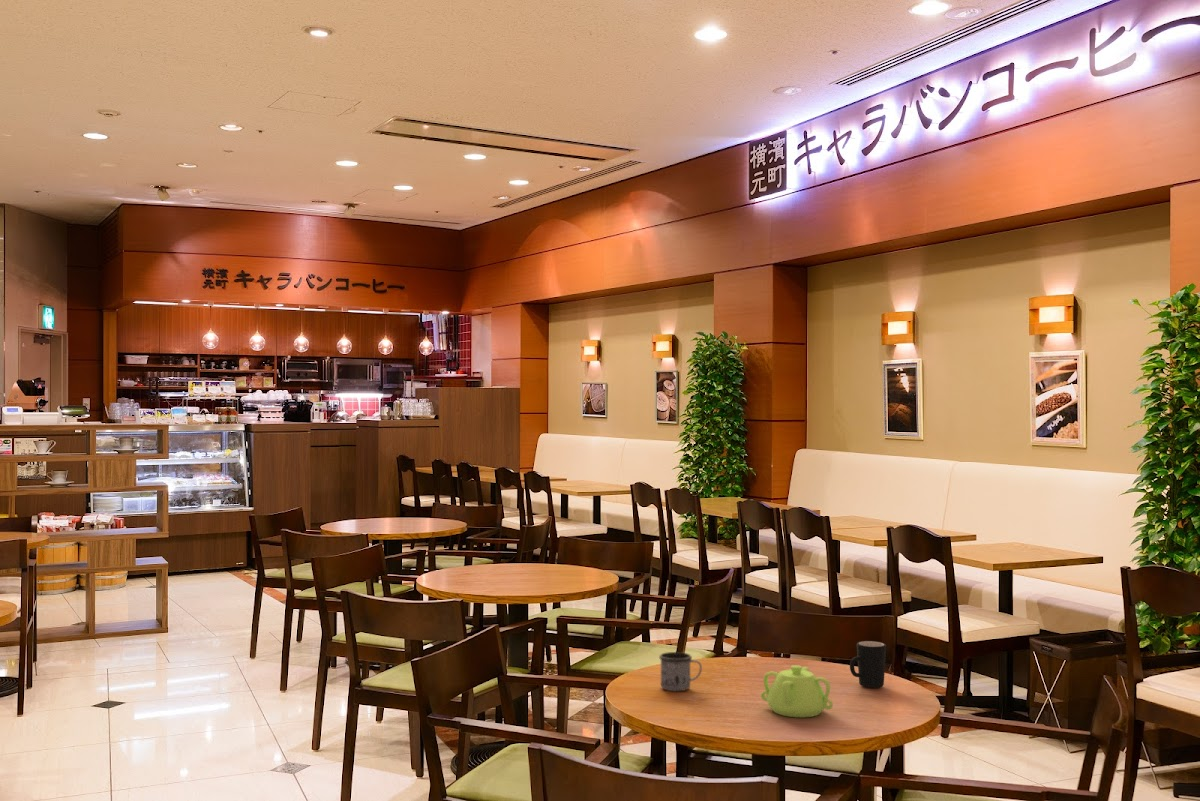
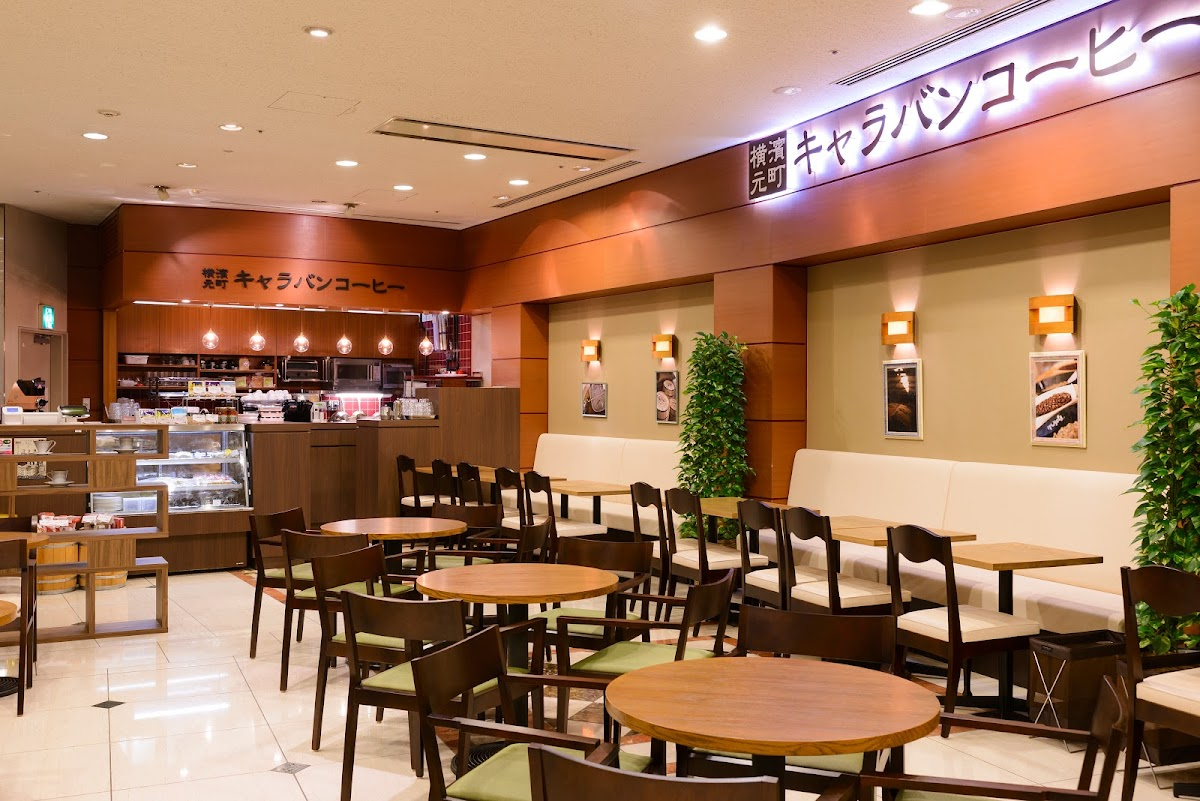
- mug (680, 671)
- teapot (796, 688)
- mug (866, 665)
